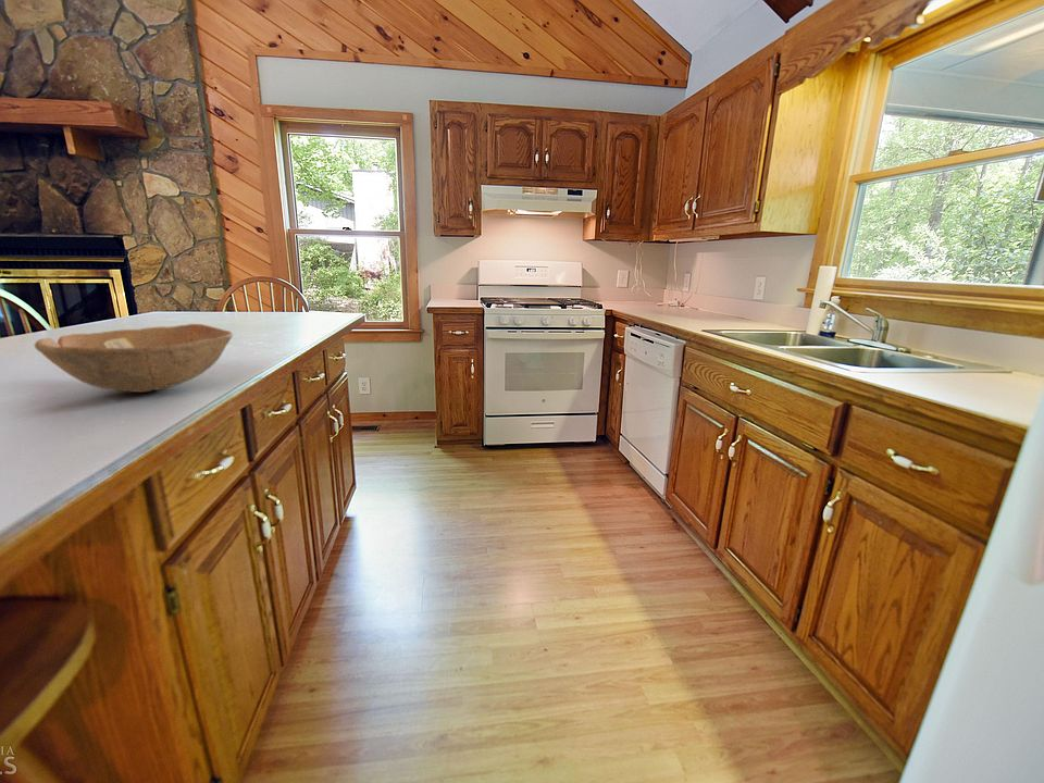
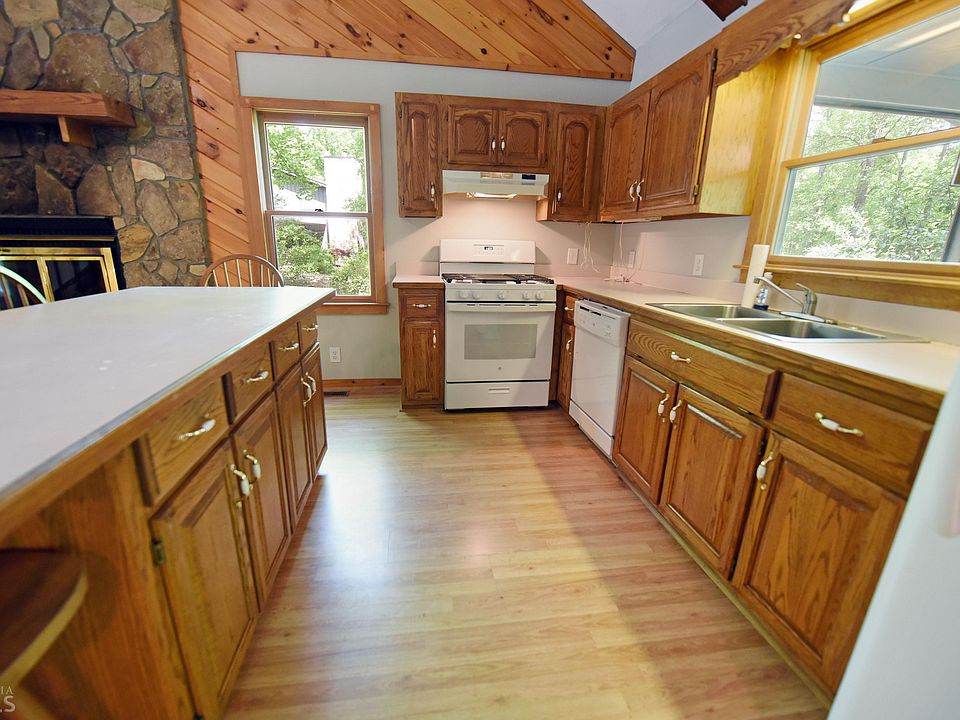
- bowl (148, 361)
